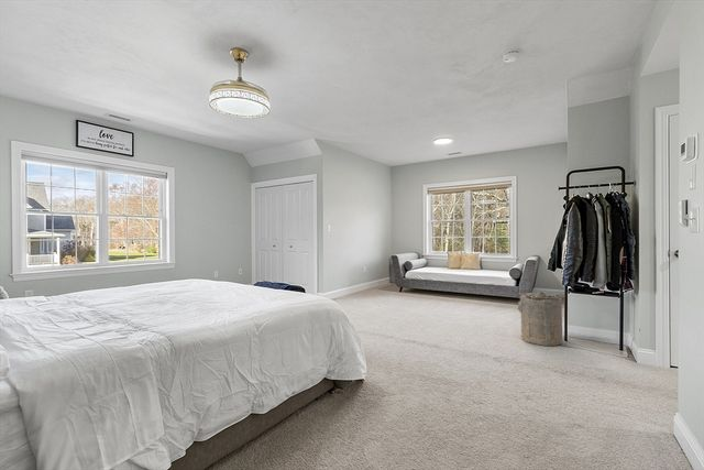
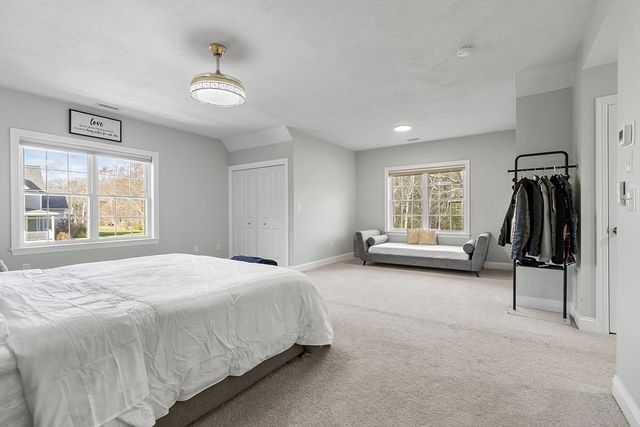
- laundry hamper (538, 315)
